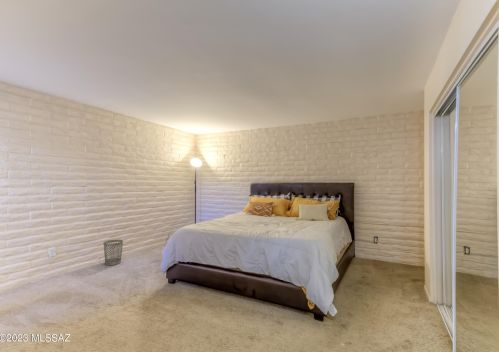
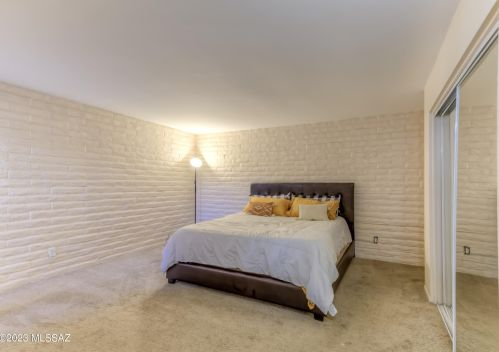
- wastebasket (113, 252)
